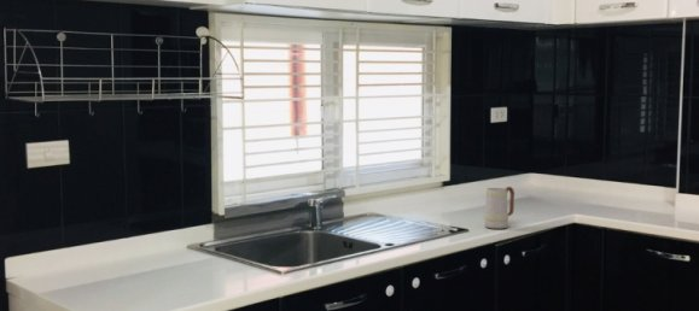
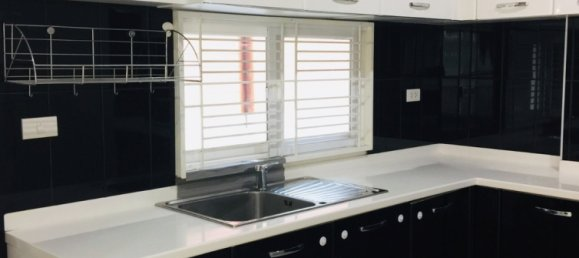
- mug (500, 206)
